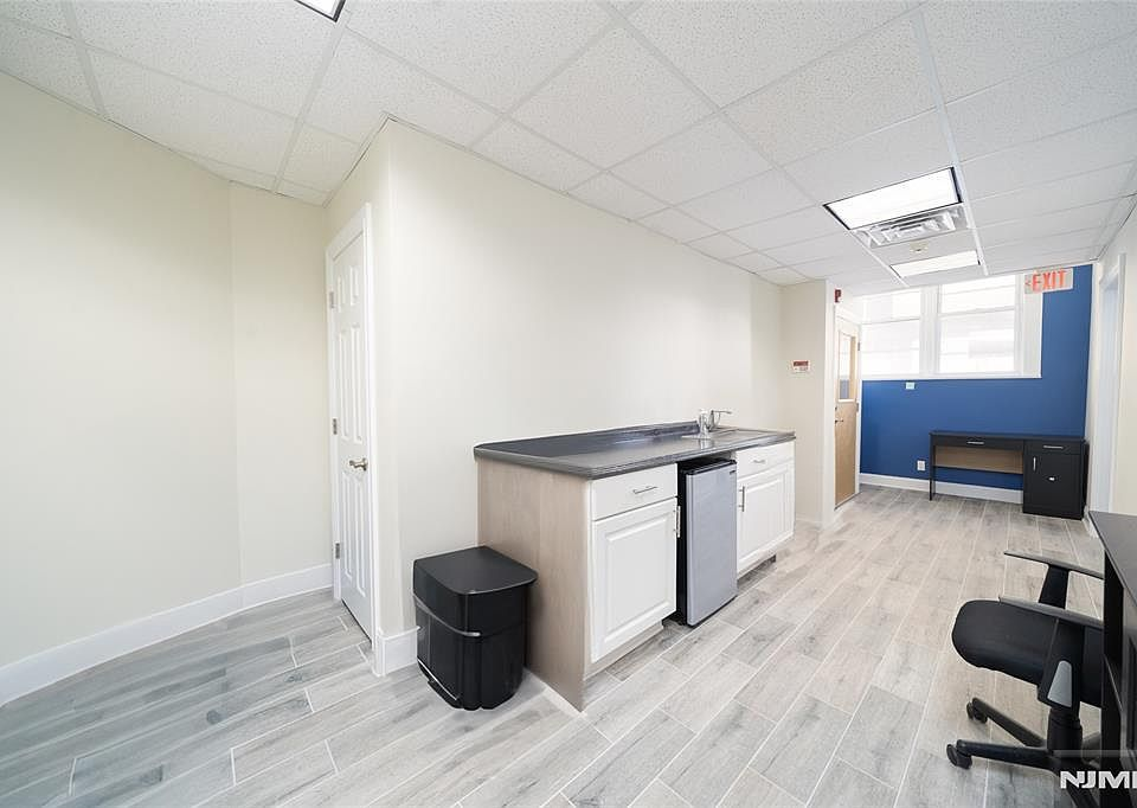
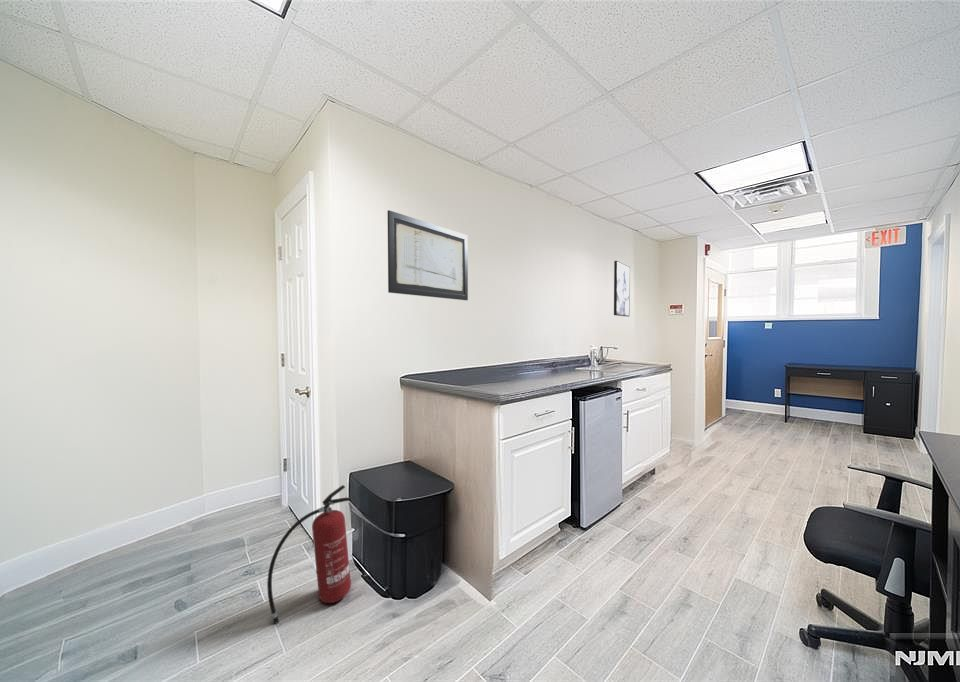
+ wall art (432, 260)
+ fire extinguisher (314, 550)
+ wall art (622, 290)
